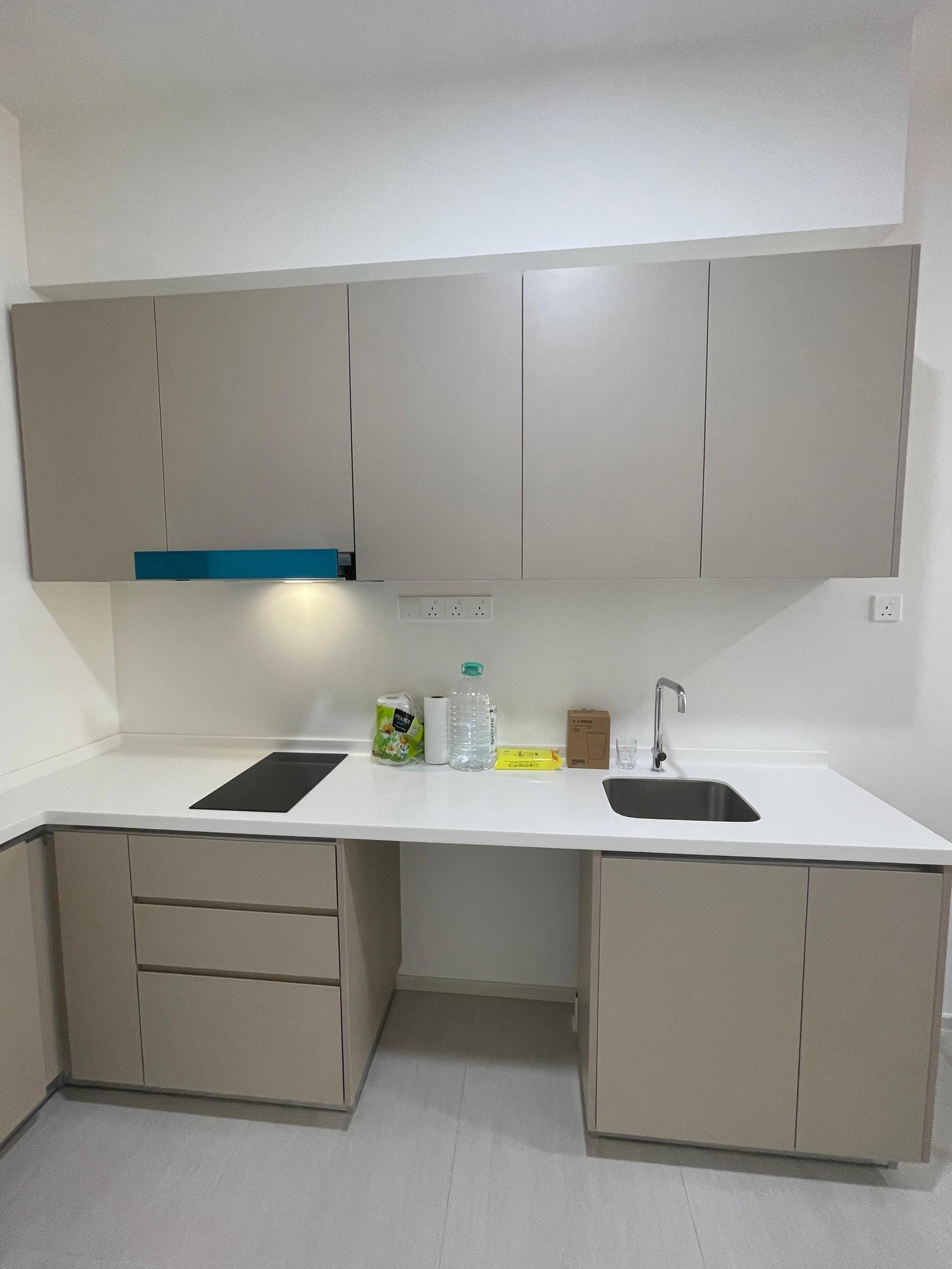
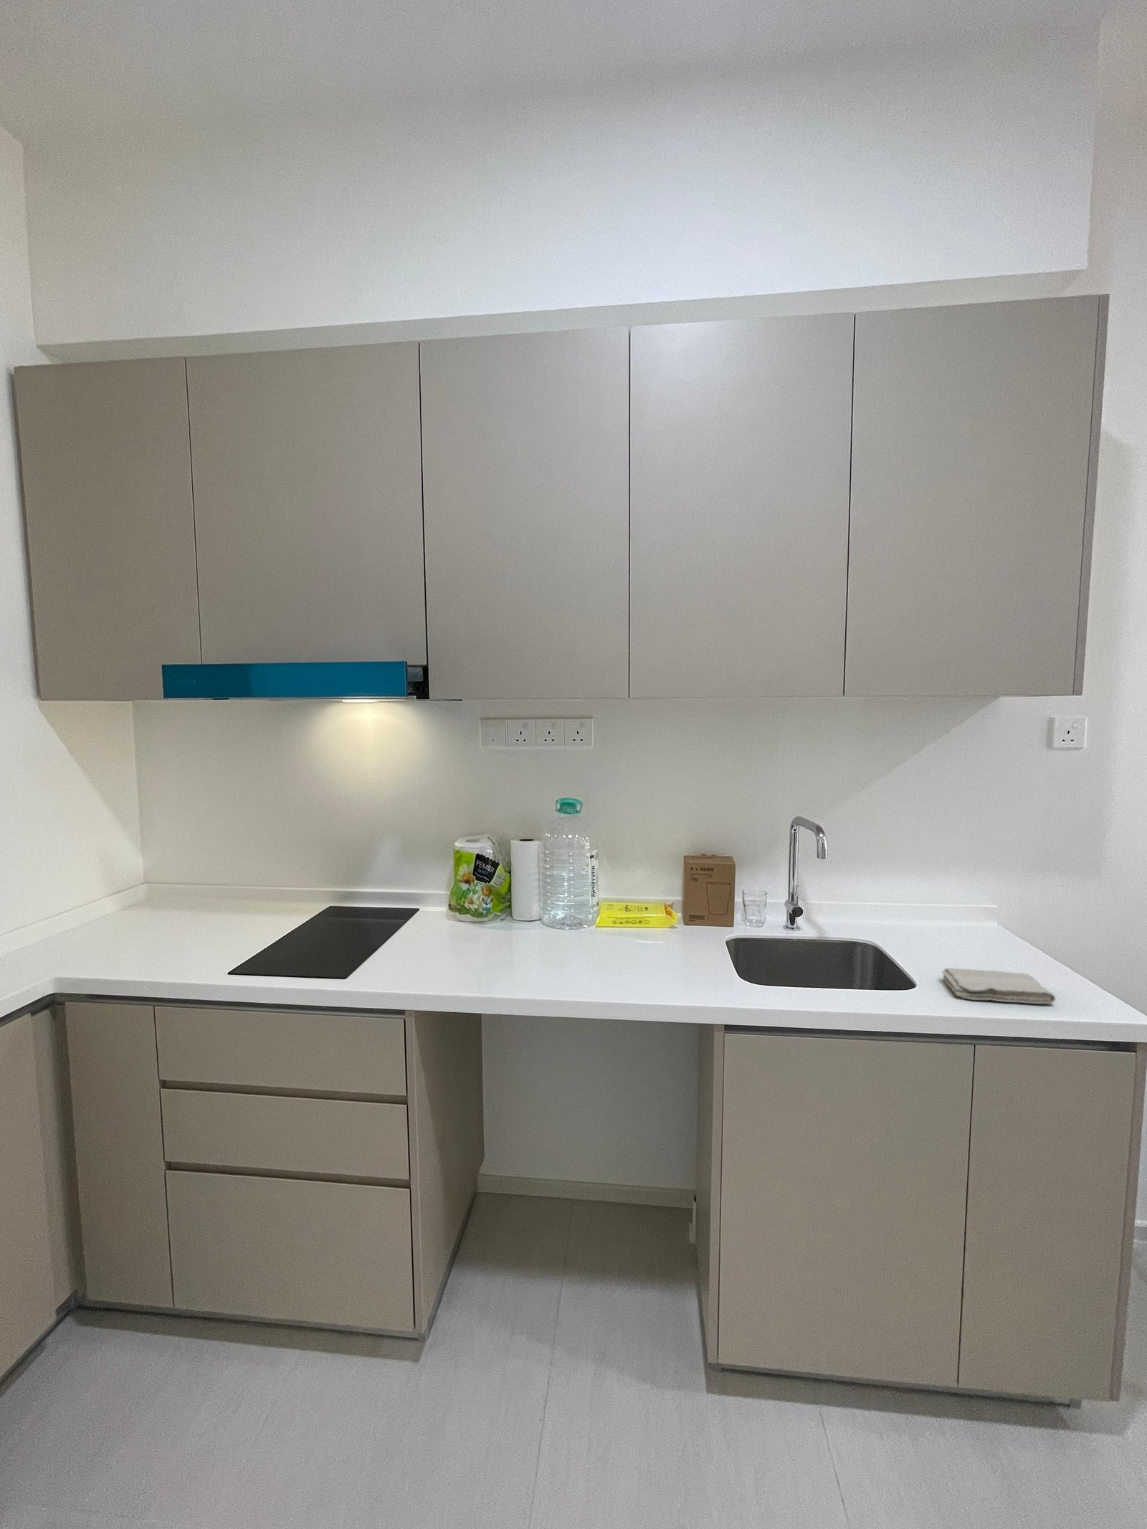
+ washcloth (995, 984)
